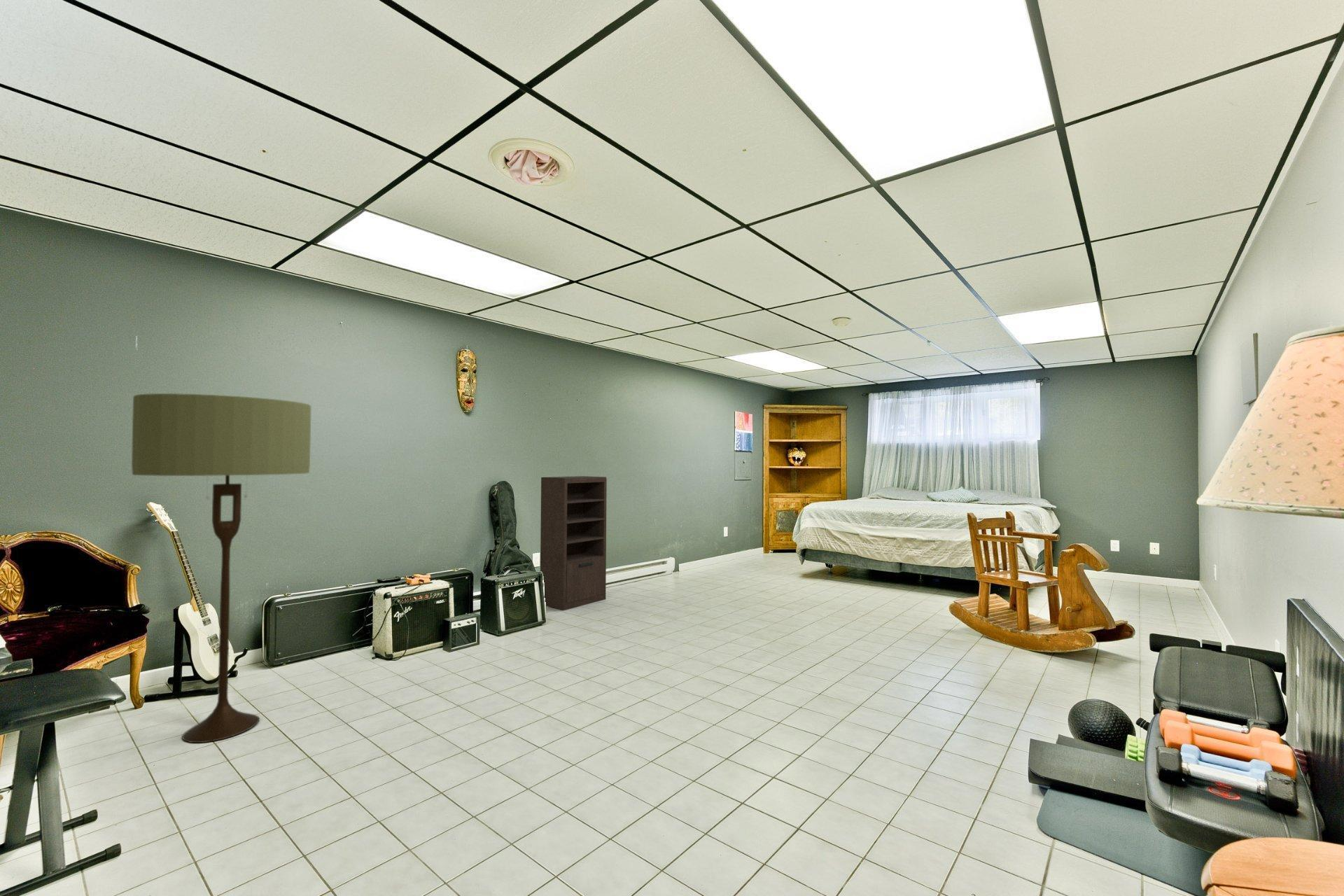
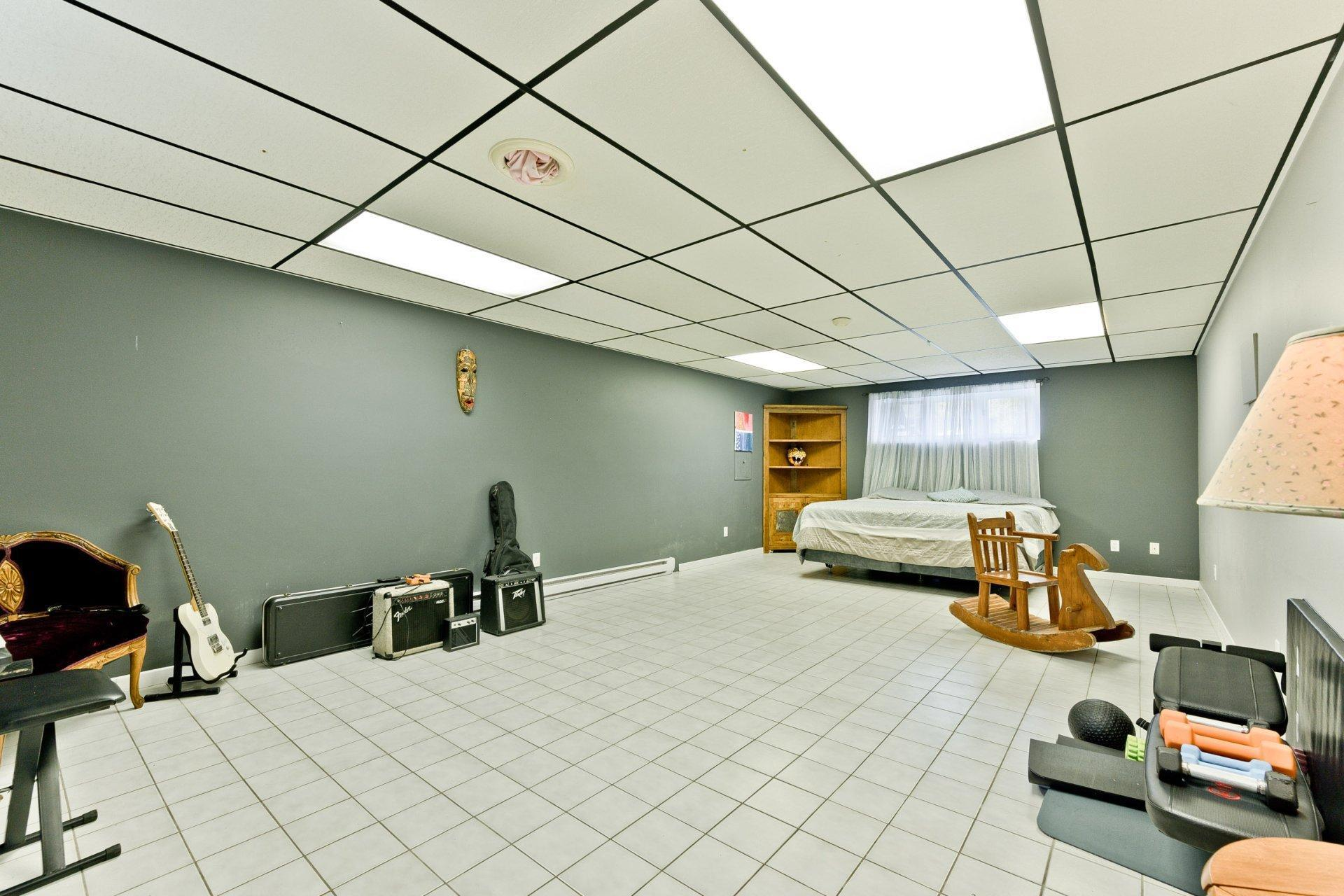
- shelving unit (574, 539)
- floor lamp (225, 563)
